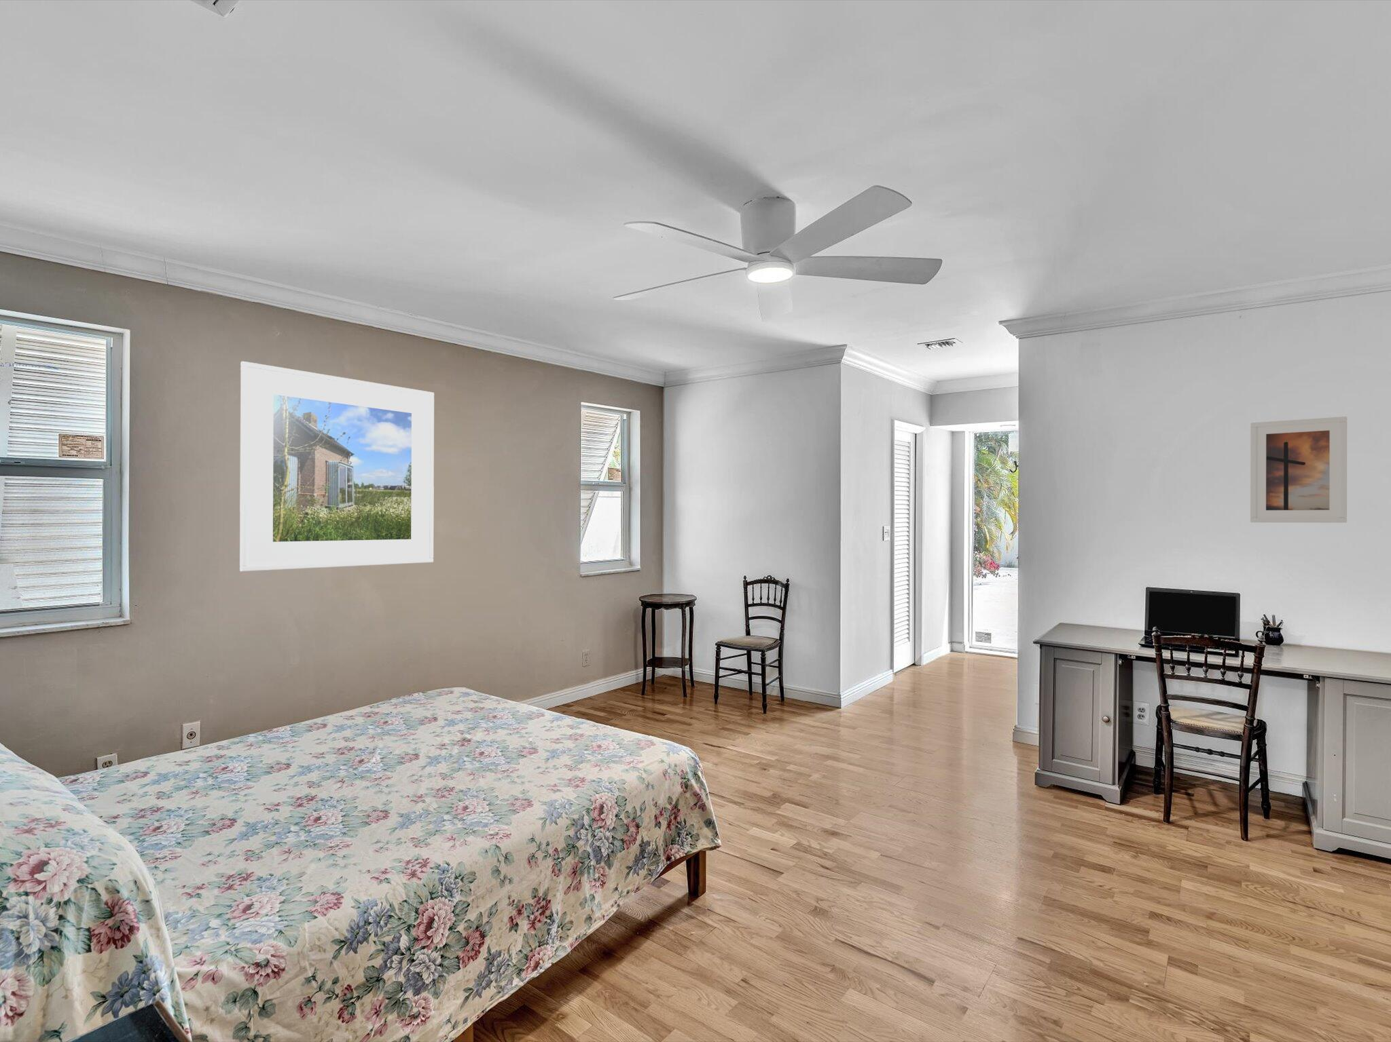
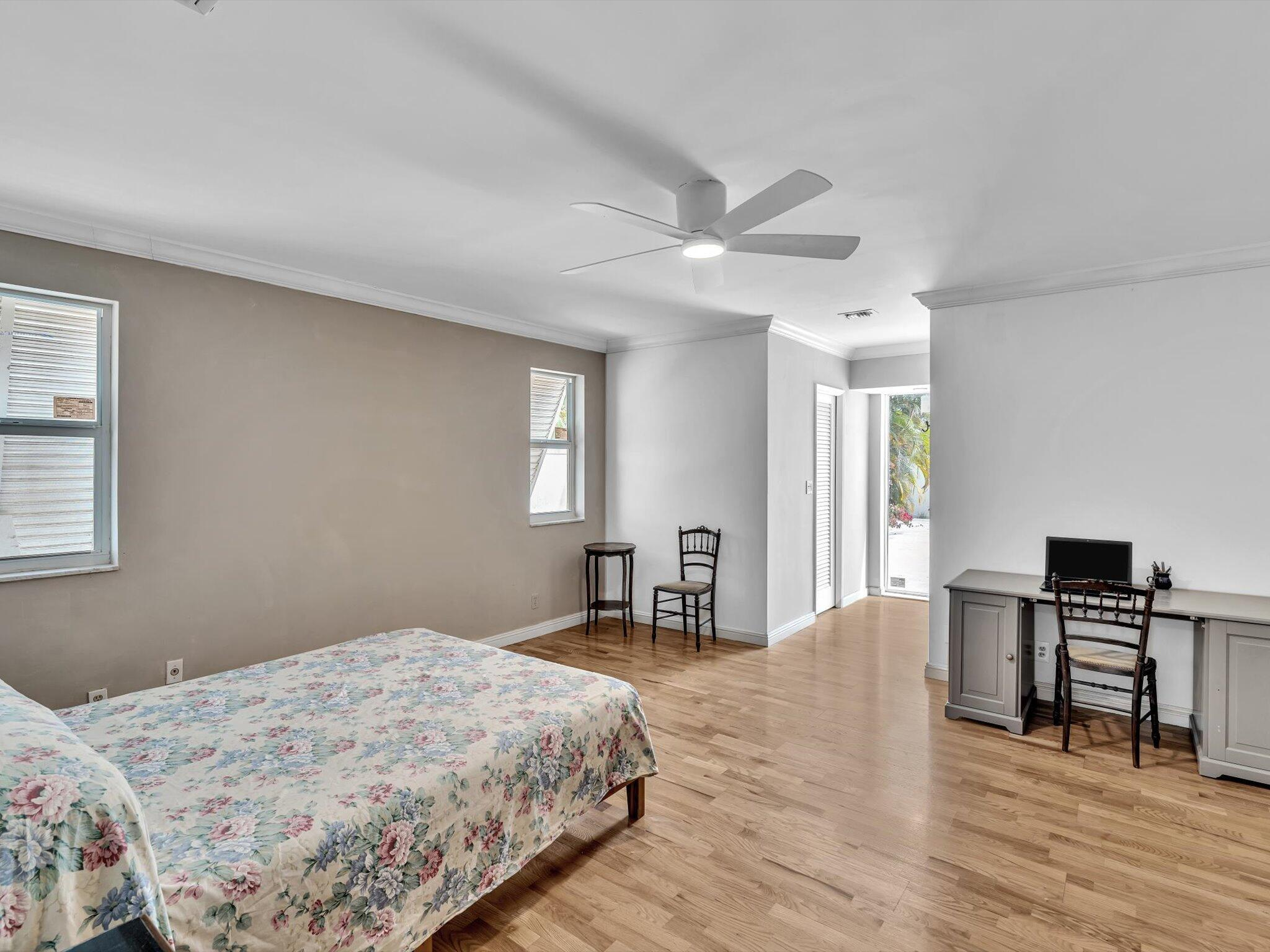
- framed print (1297, 471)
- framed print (347, 472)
